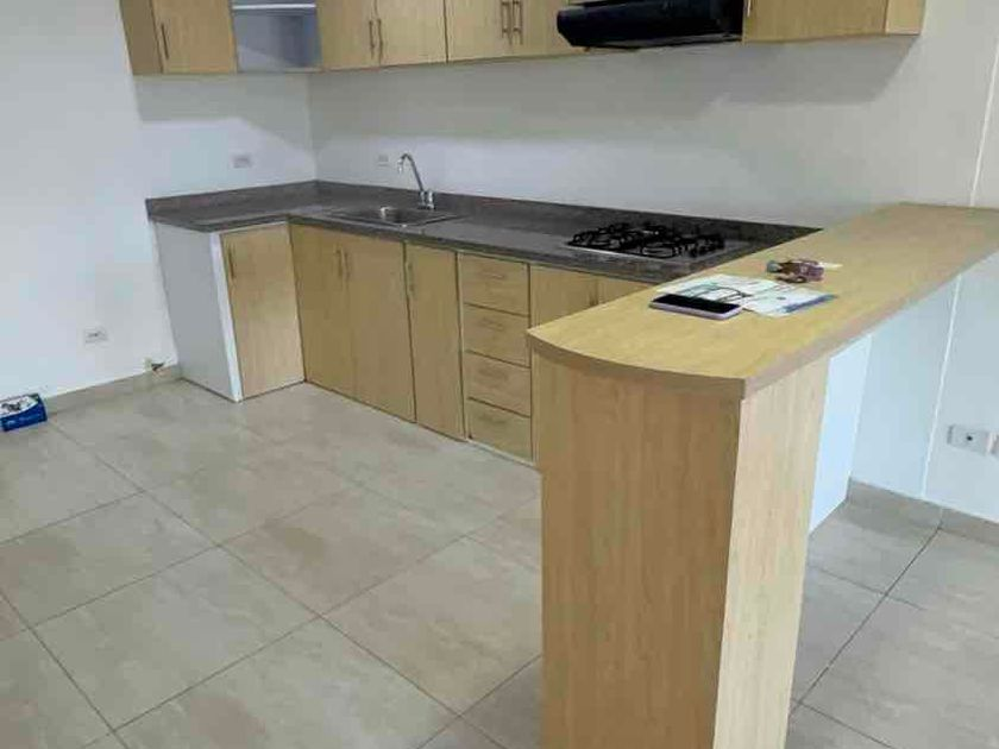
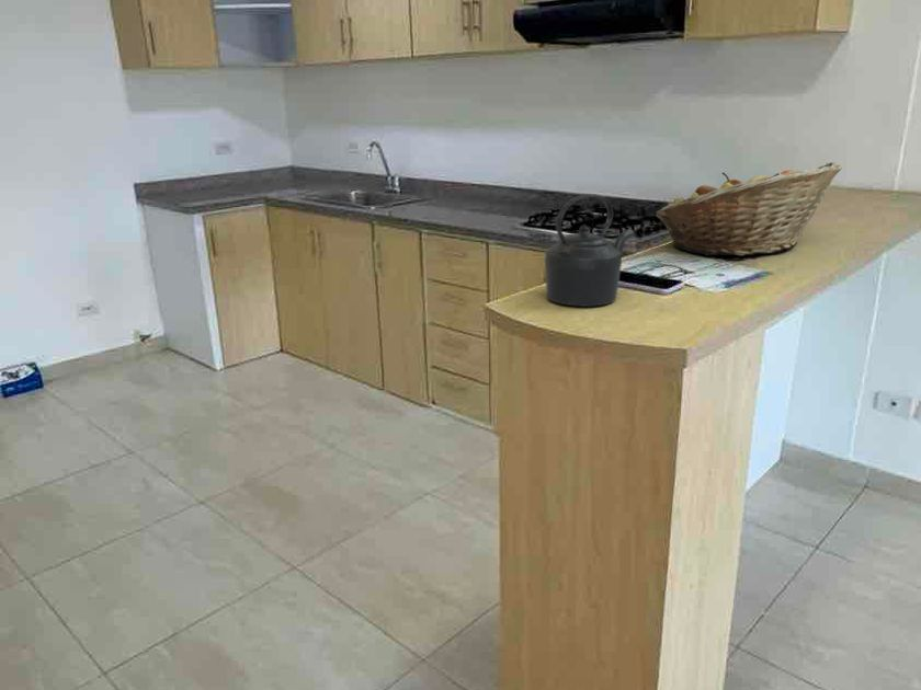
+ kettle (595, 244)
+ fruit basket (747, 205)
